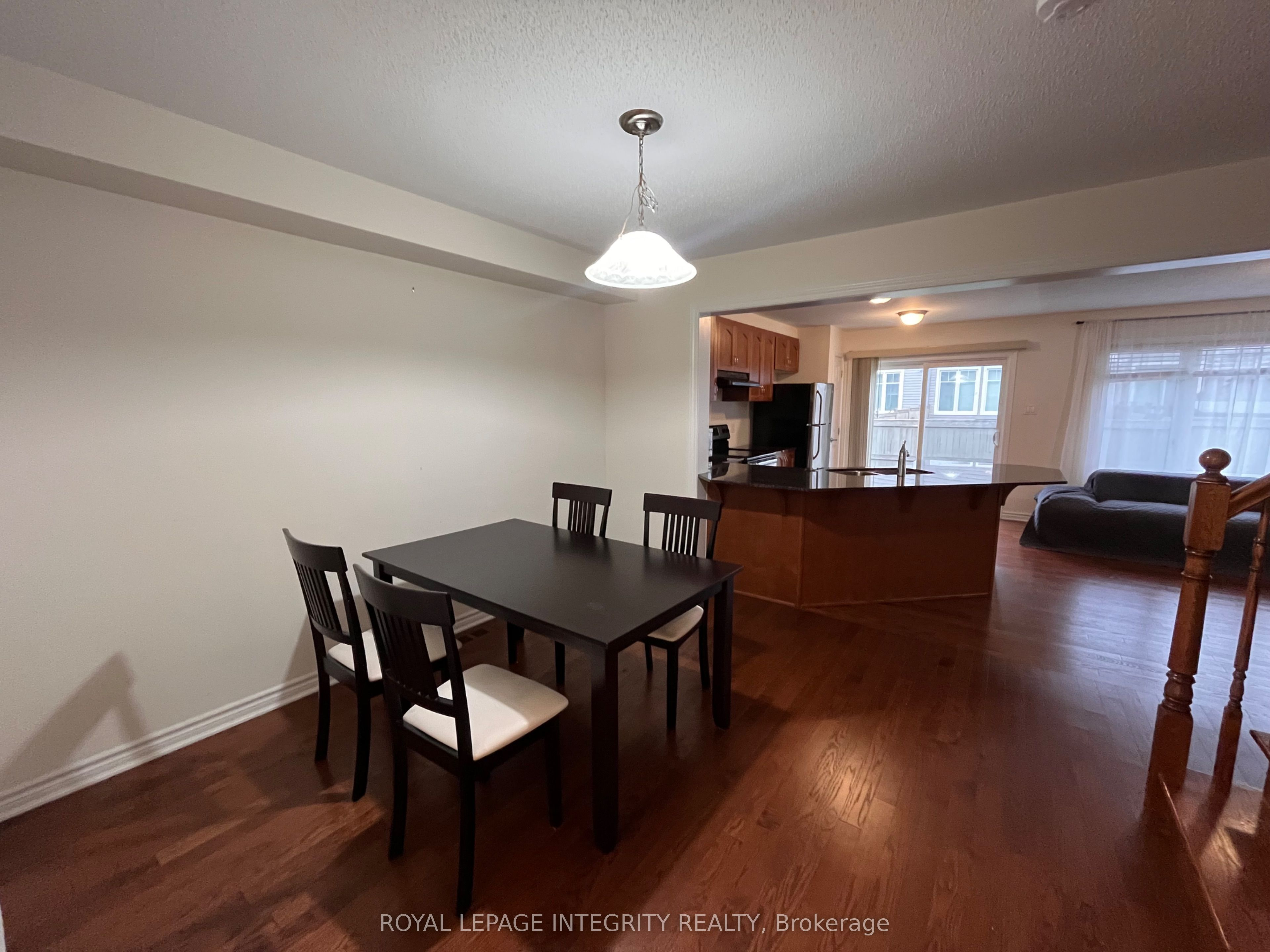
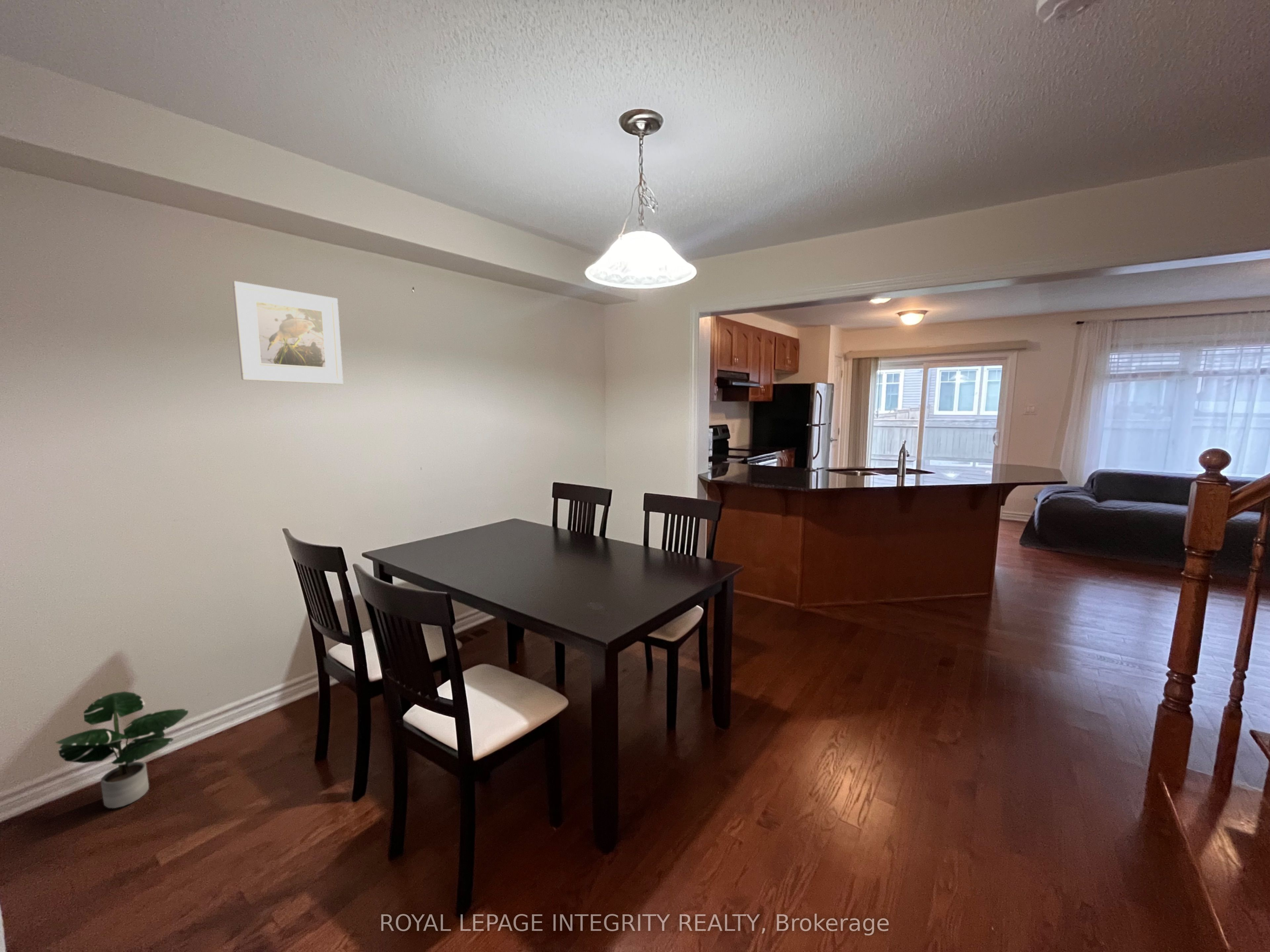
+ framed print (292, 337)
+ potted plant (128, 750)
